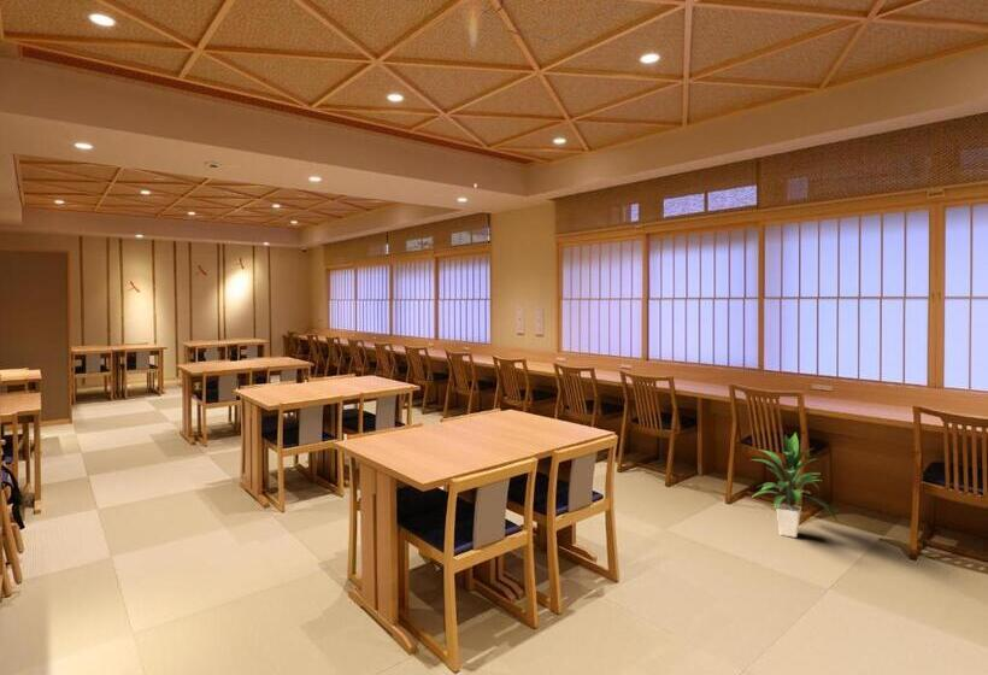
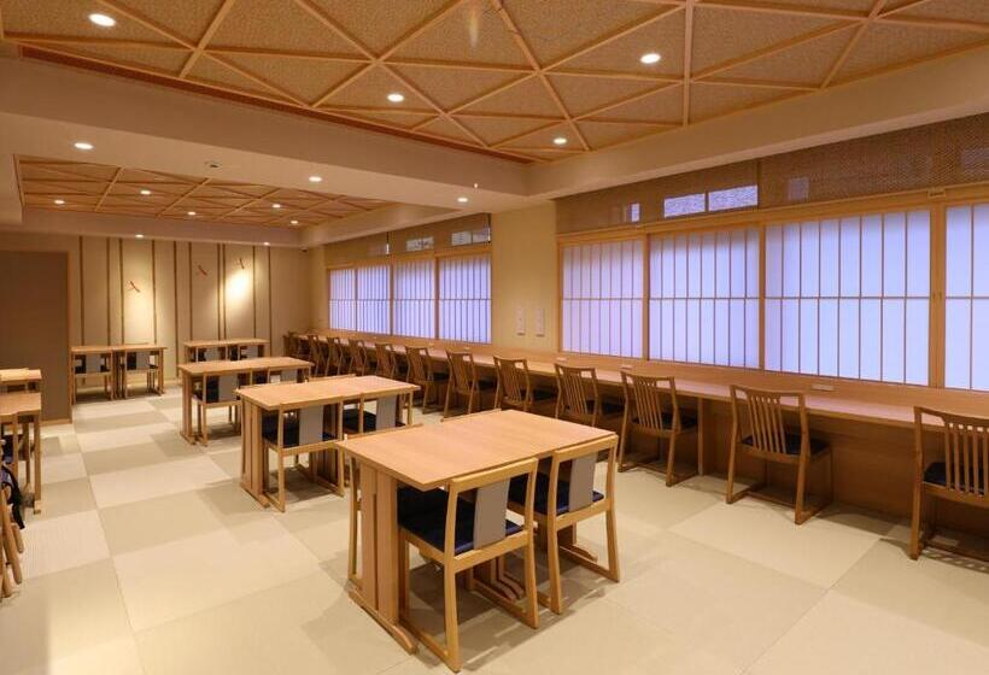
- indoor plant (792, 486)
